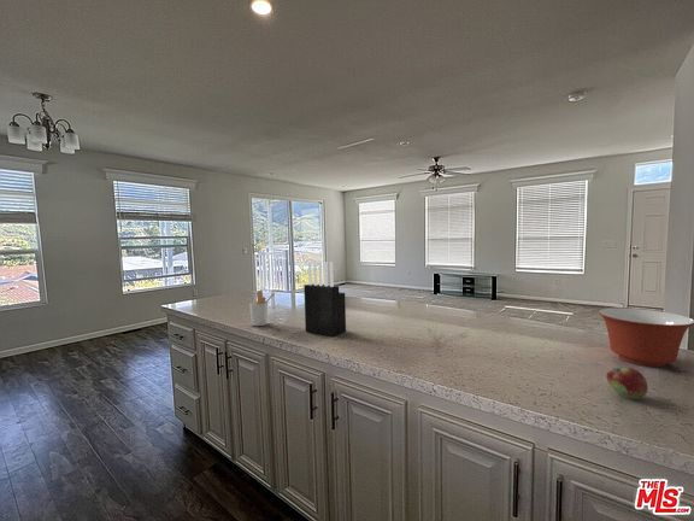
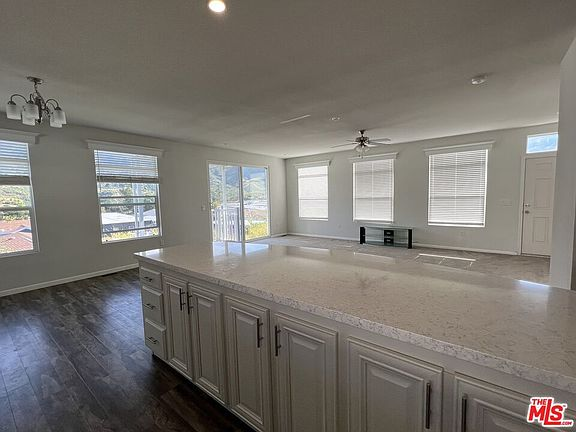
- fruit (625, 381)
- mixing bowl (642, 338)
- utensil holder (263, 308)
- knife block (325, 295)
